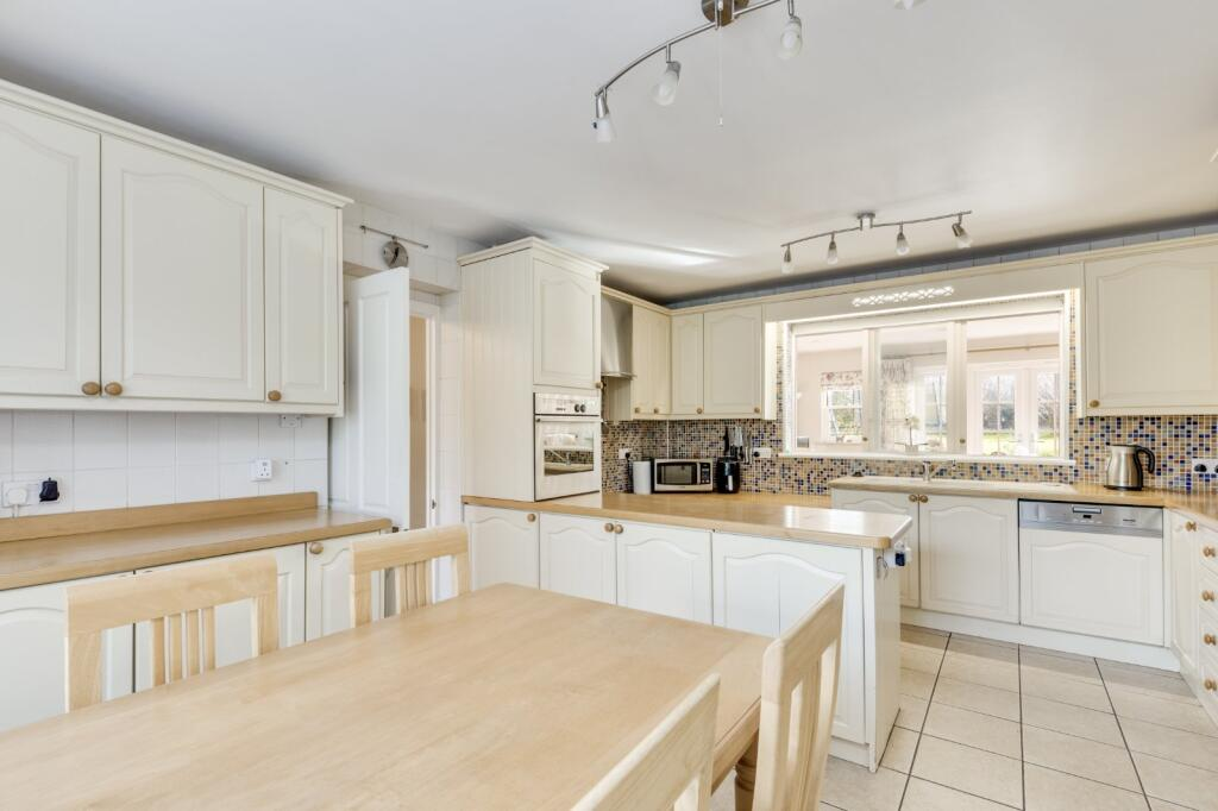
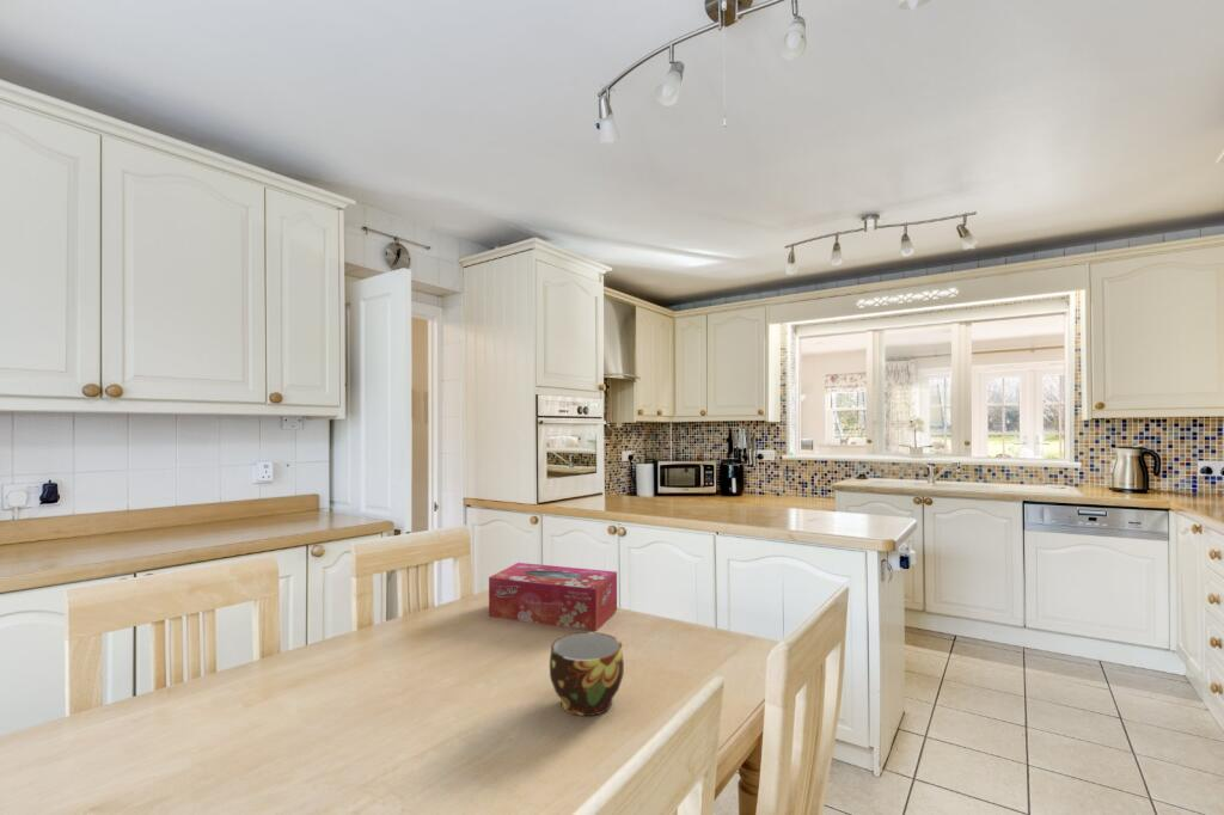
+ cup (582, 673)
+ tissue box (553, 594)
